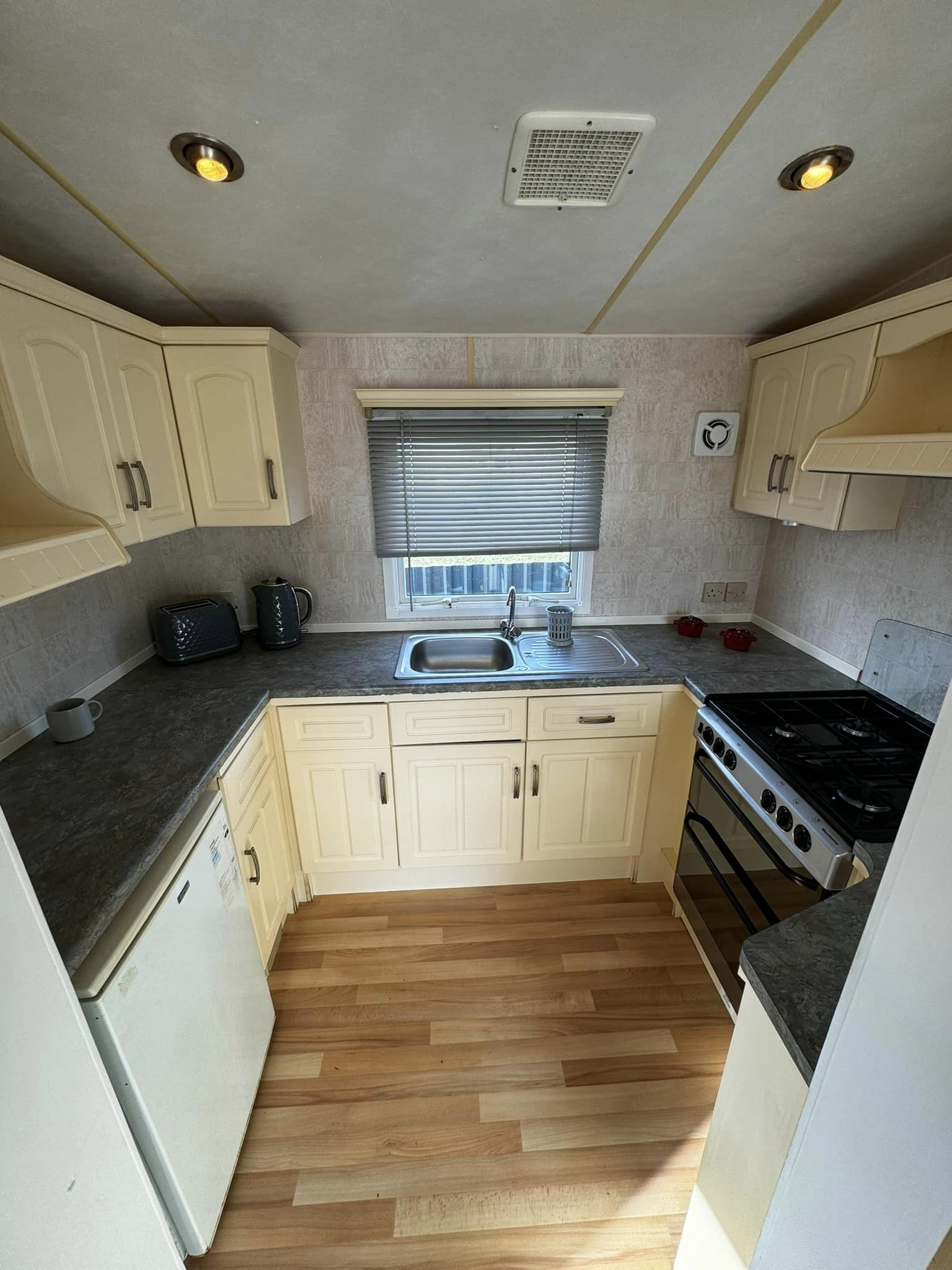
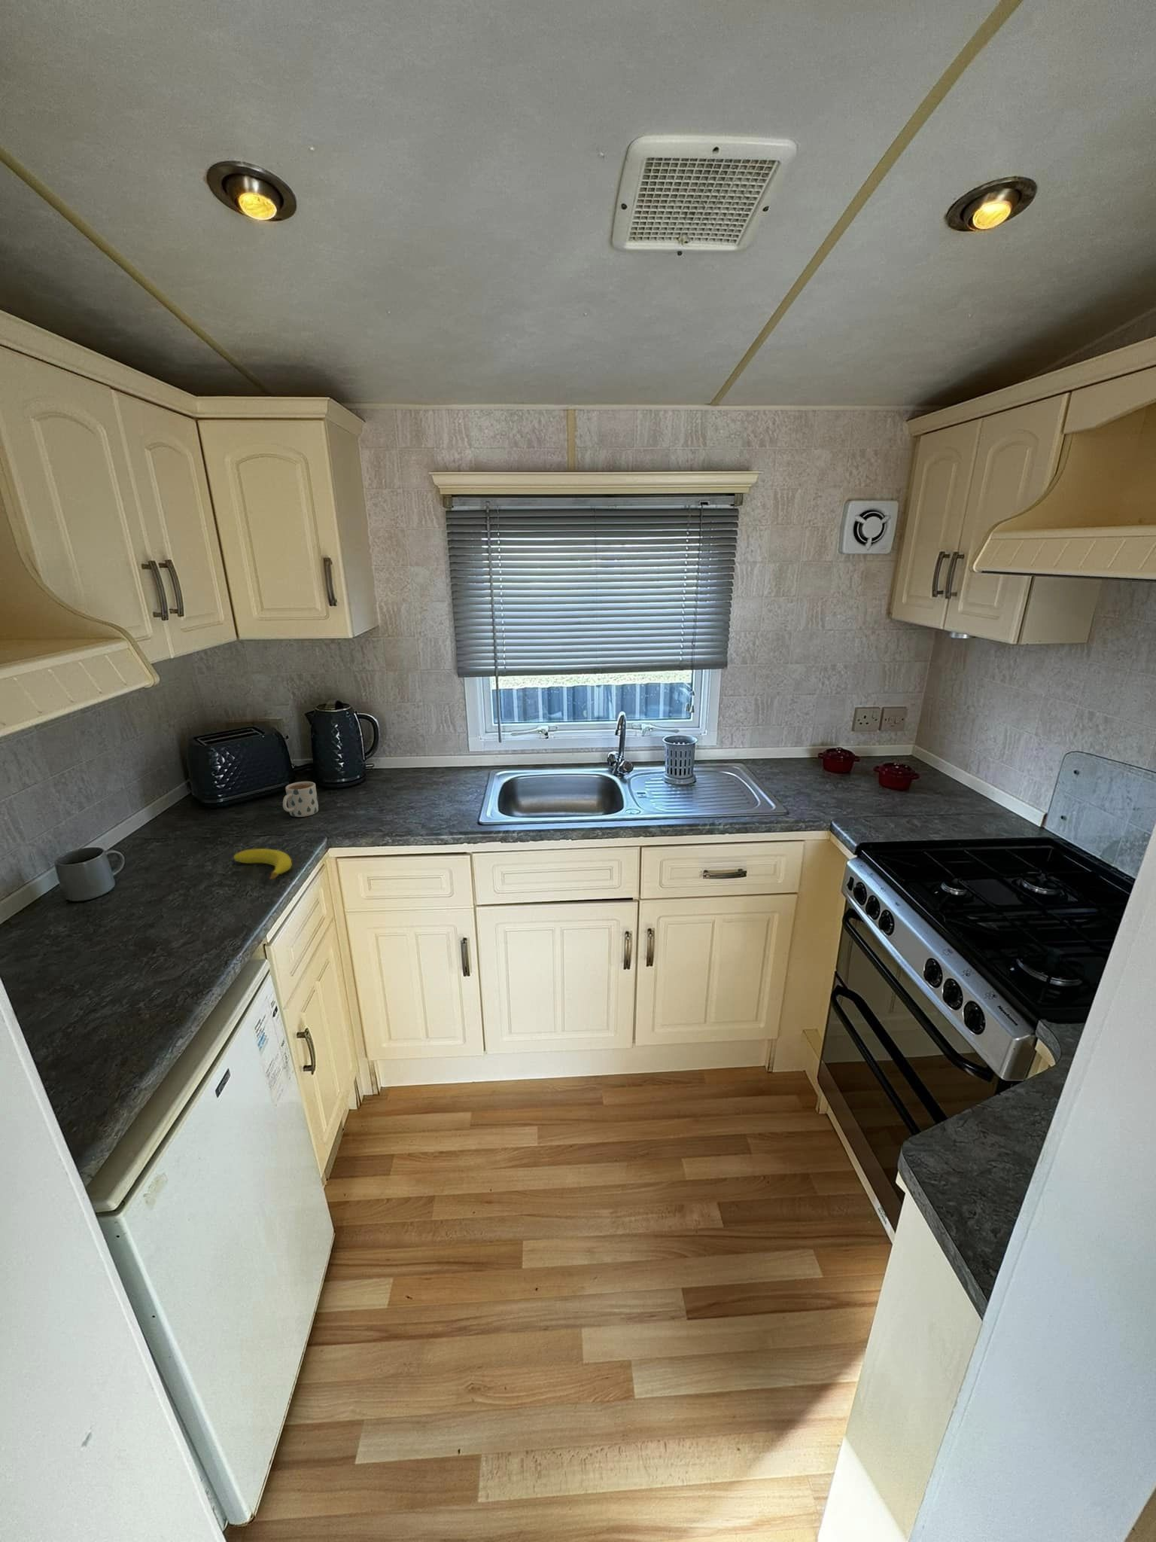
+ mug (298, 800)
+ fruit (260, 862)
